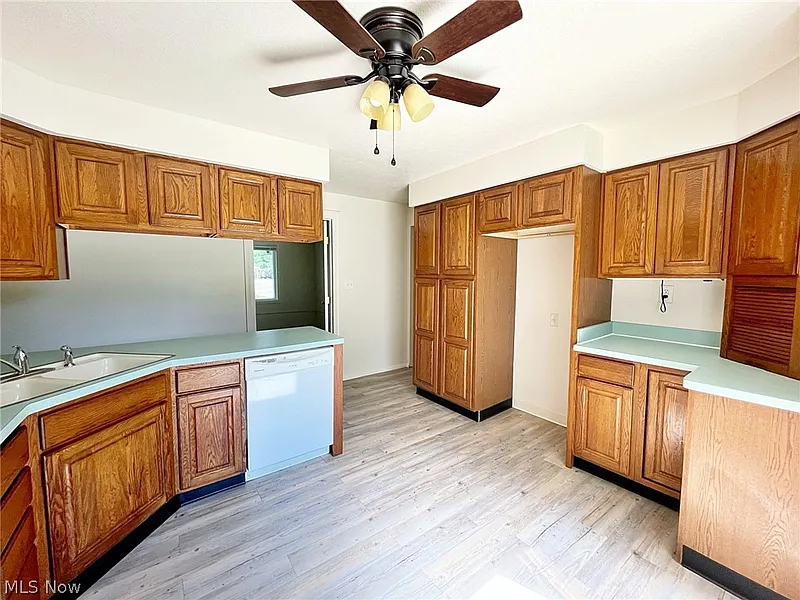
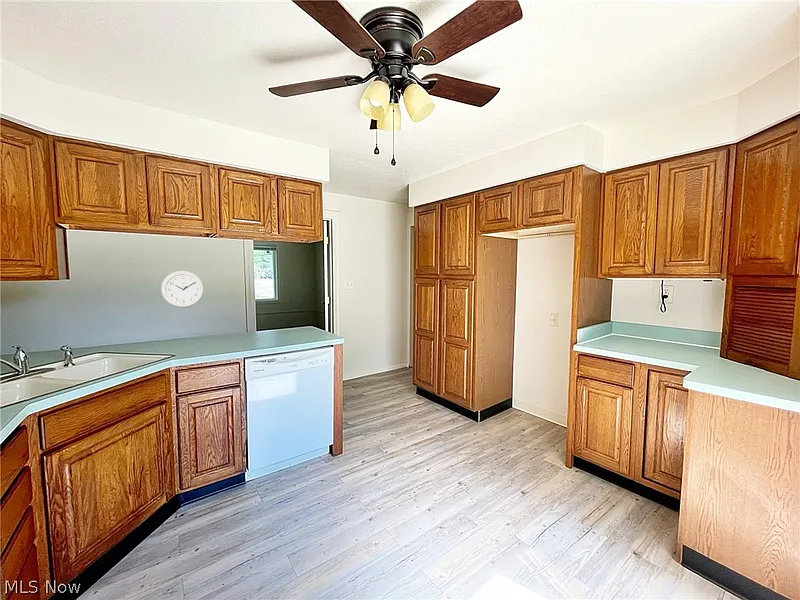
+ wall clock (183, 289)
